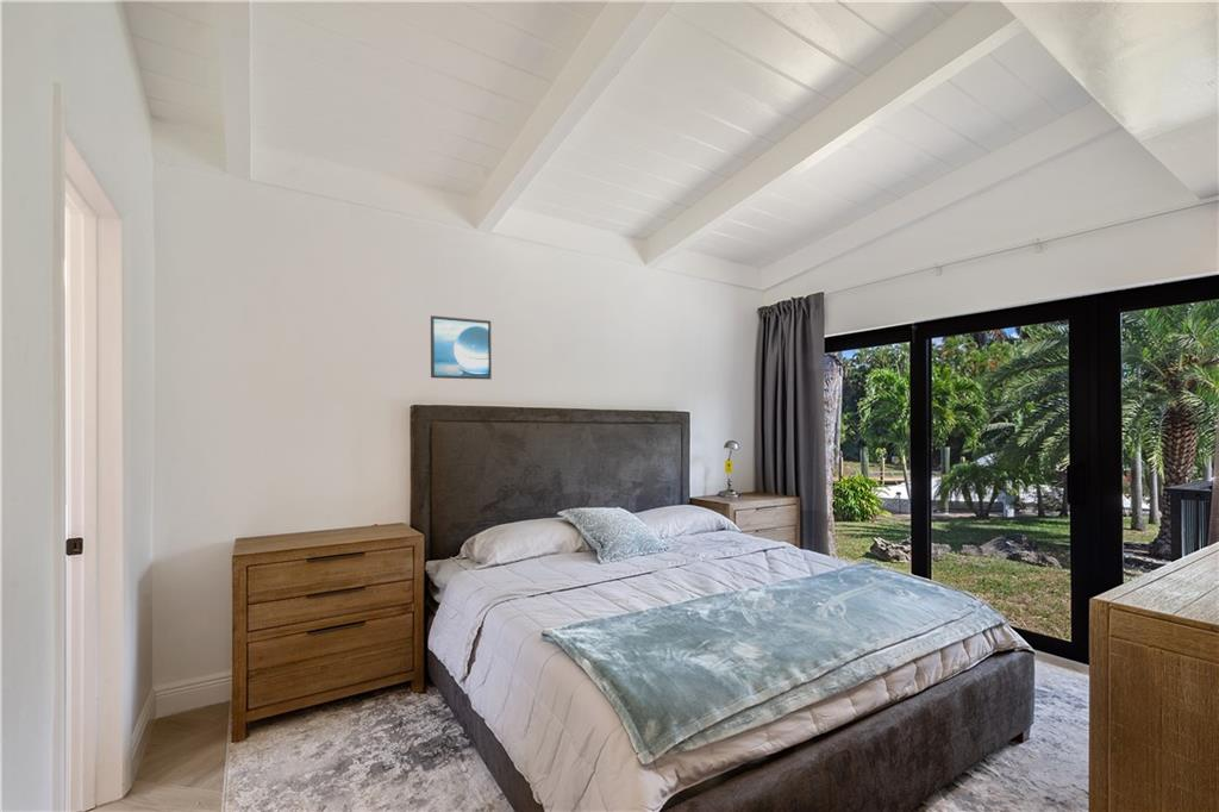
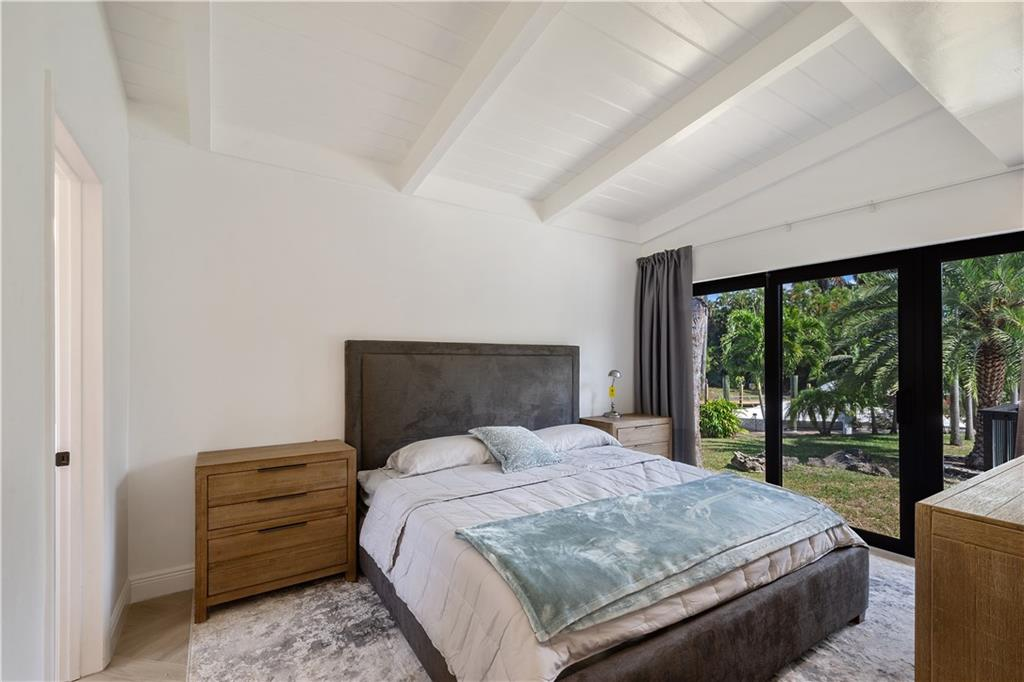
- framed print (461, 348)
